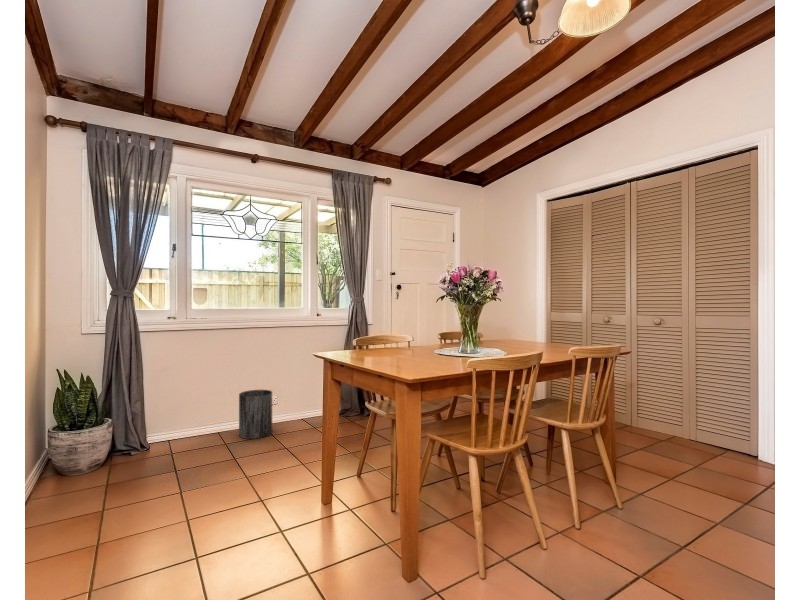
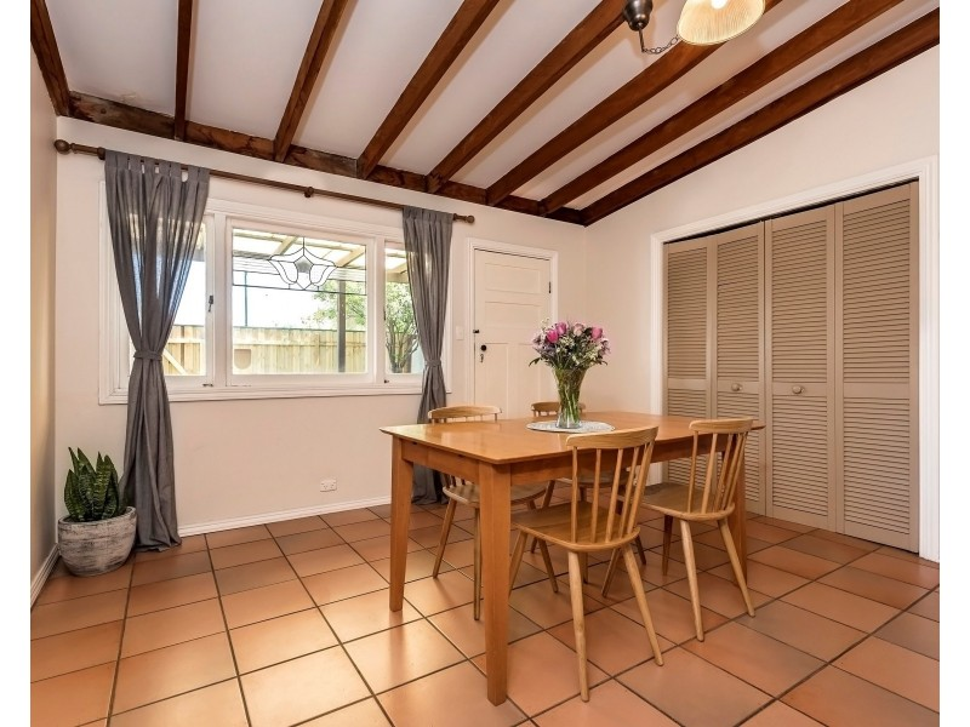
- trash can (255, 413)
